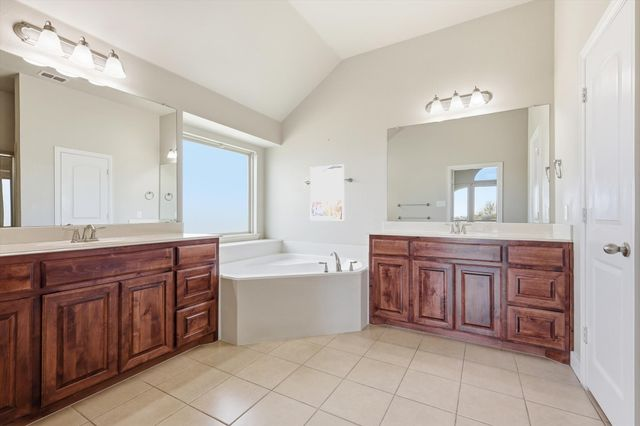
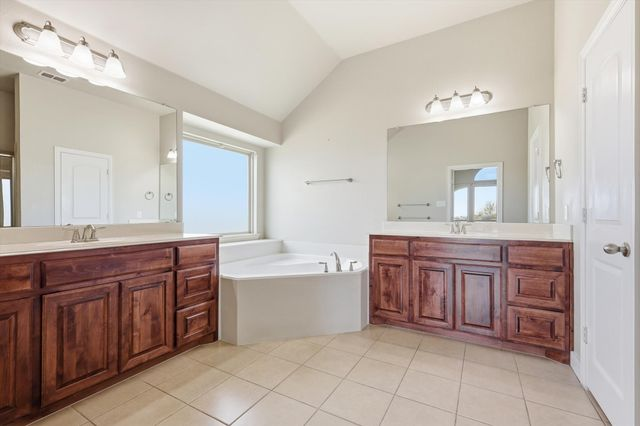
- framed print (326, 193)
